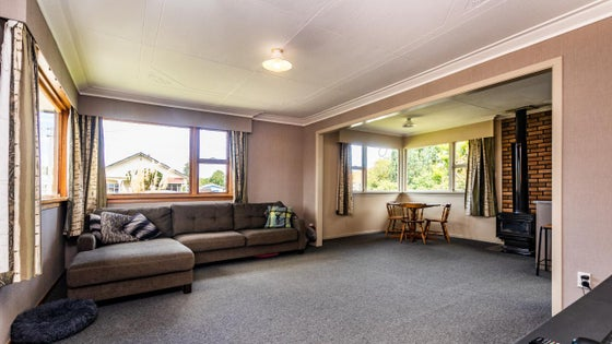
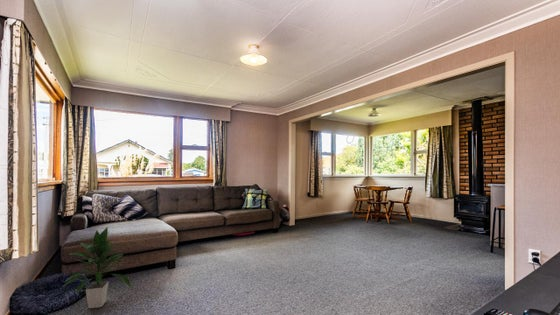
+ indoor plant (99, 268)
